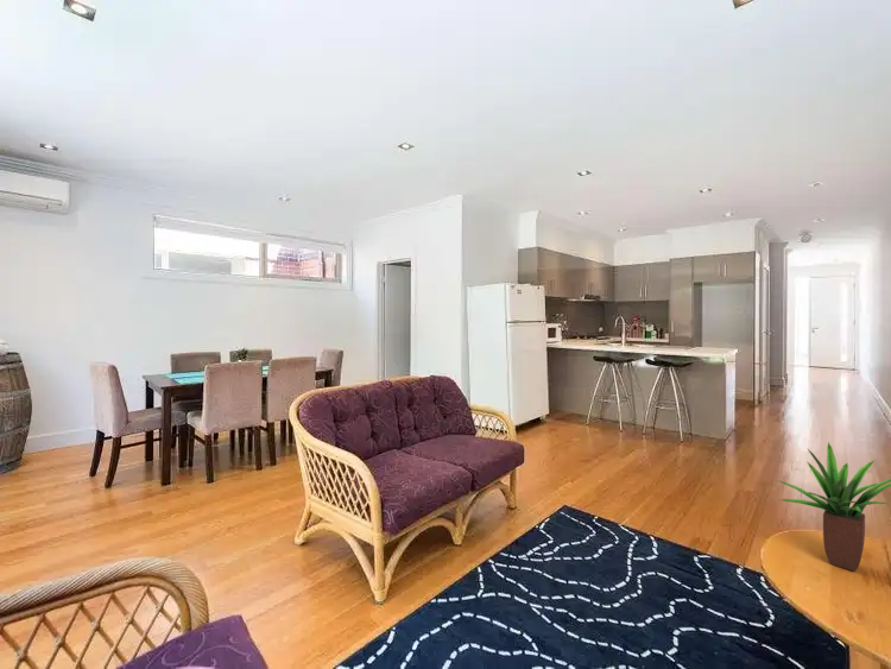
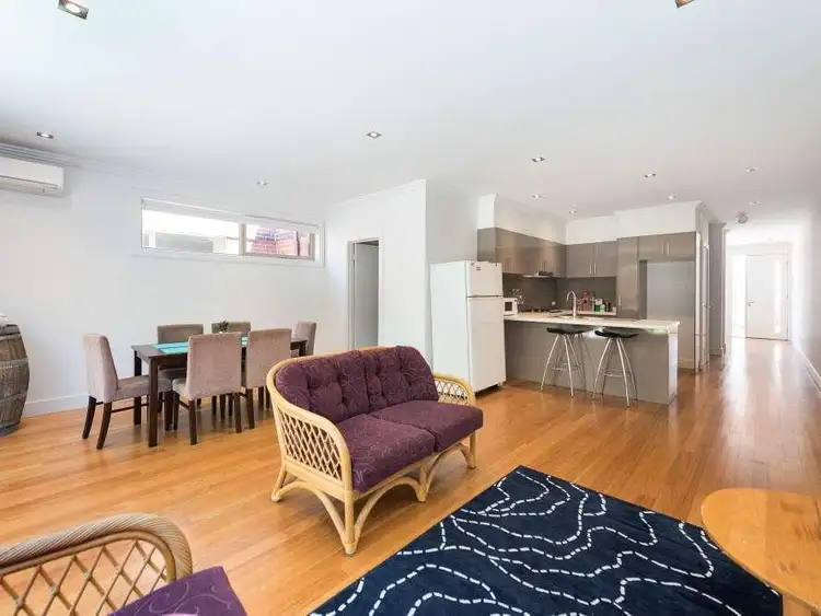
- potted plant (834, 506)
